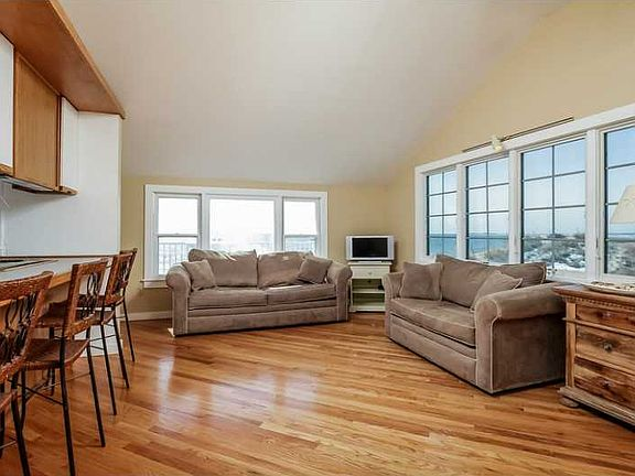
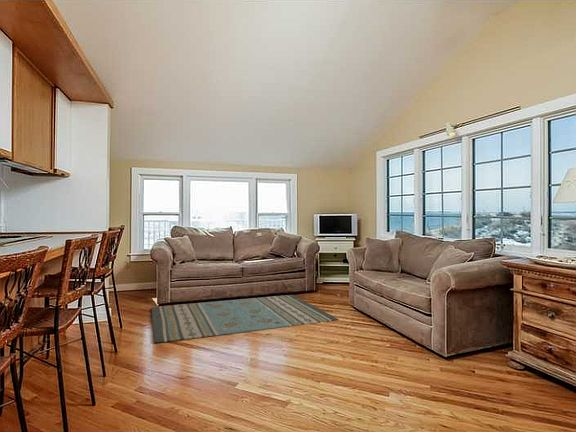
+ rug (239, 313)
